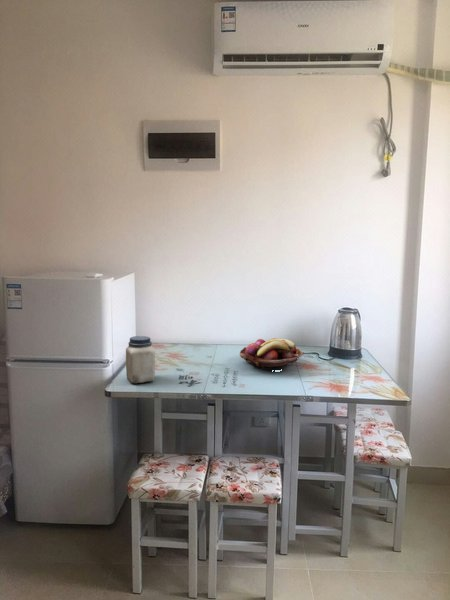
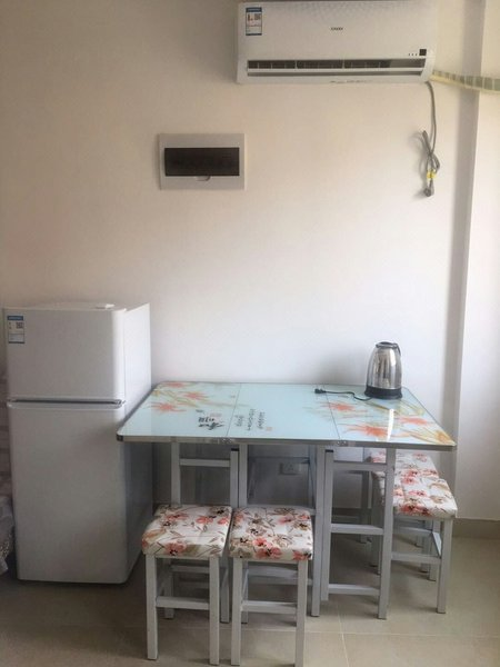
- fruit basket (270, 351)
- jar (140, 358)
